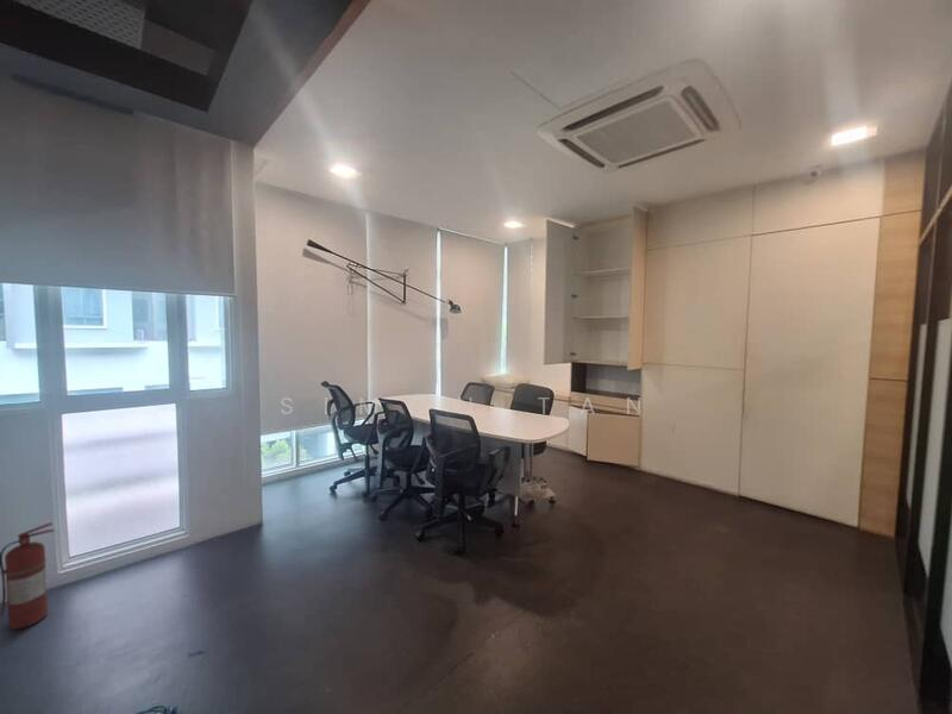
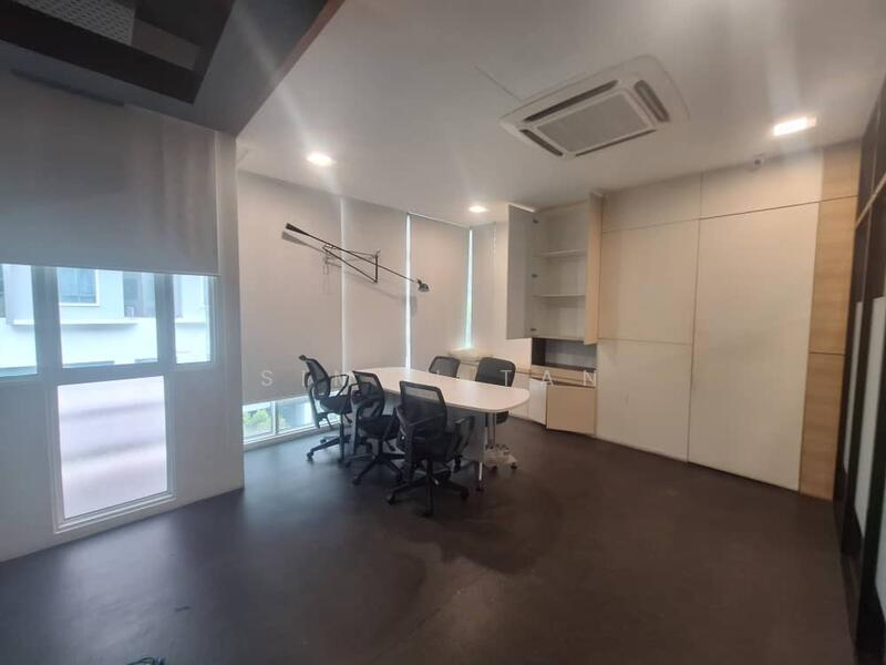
- fire extinguisher (27, 575)
